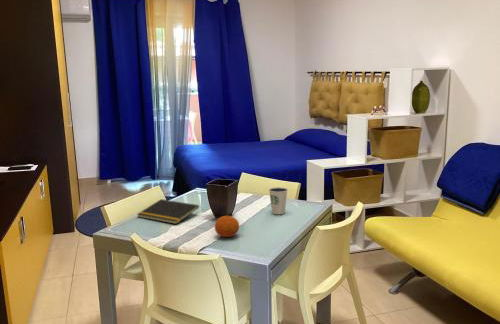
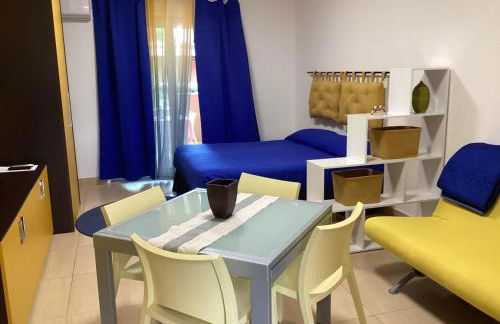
- notepad (168, 210)
- fruit (227, 226)
- dixie cup (278, 201)
